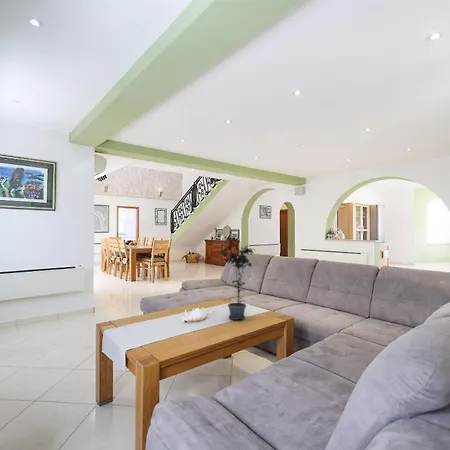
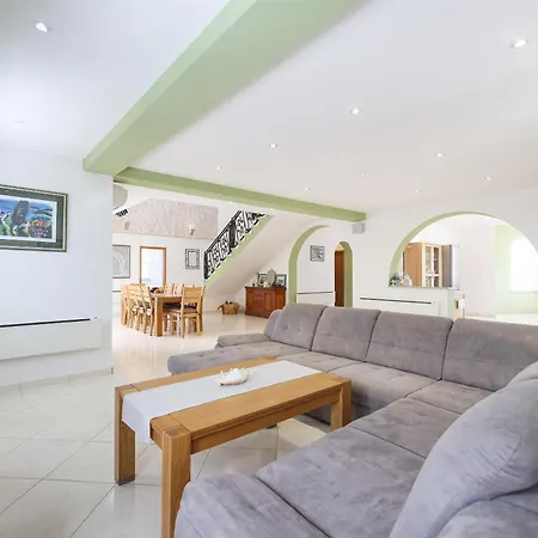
- potted plant (238, 279)
